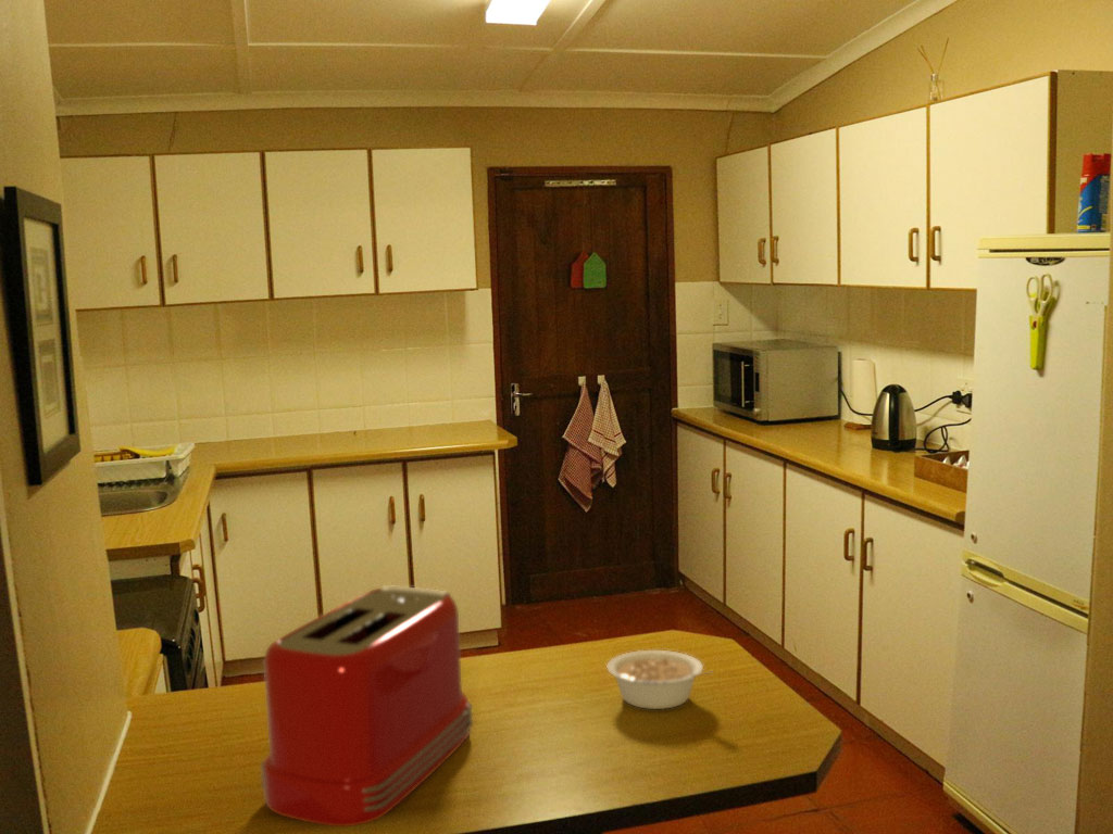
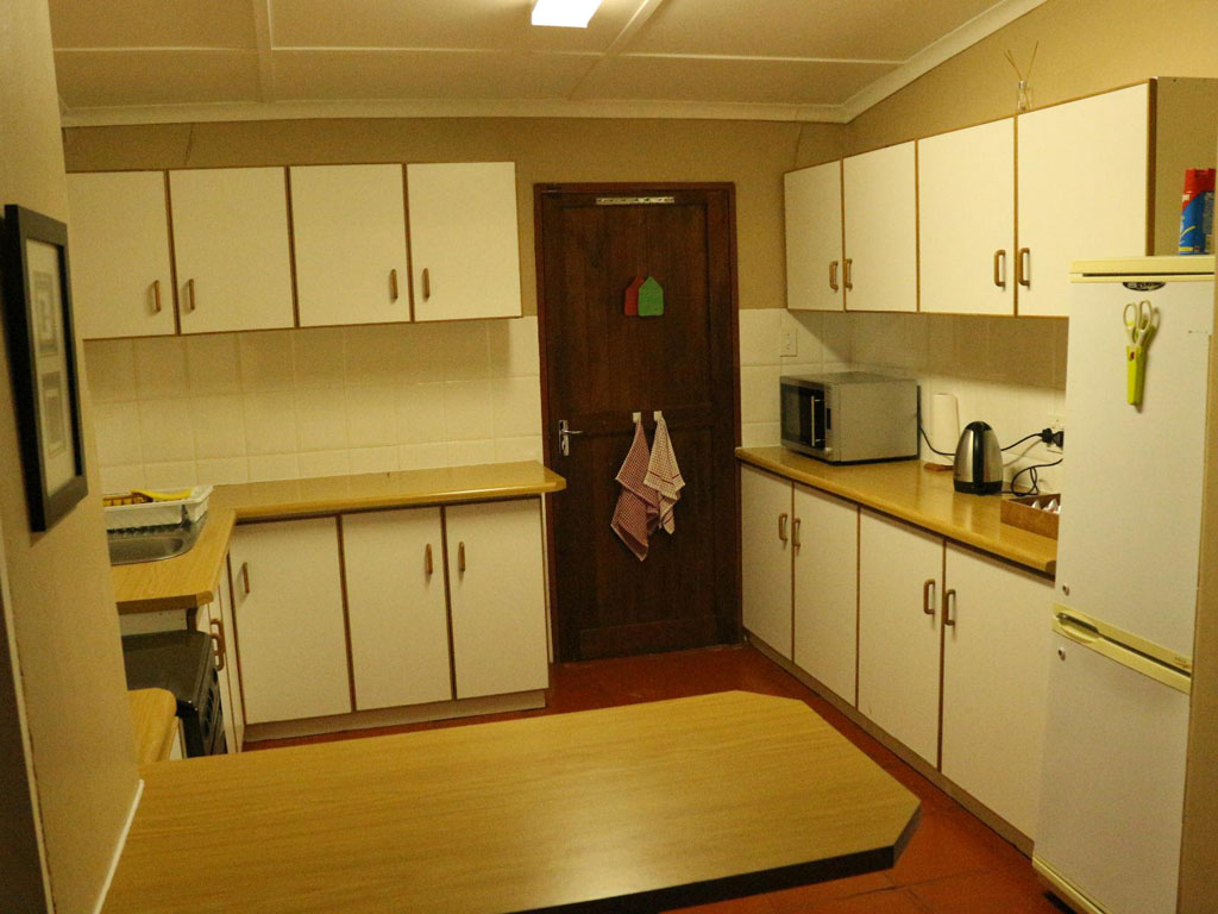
- legume (659, 678)
- toaster (370, 691)
